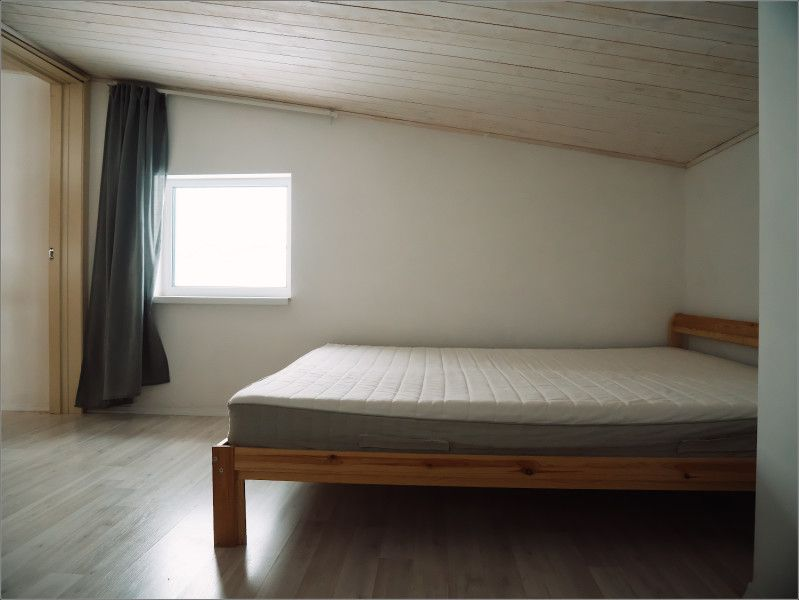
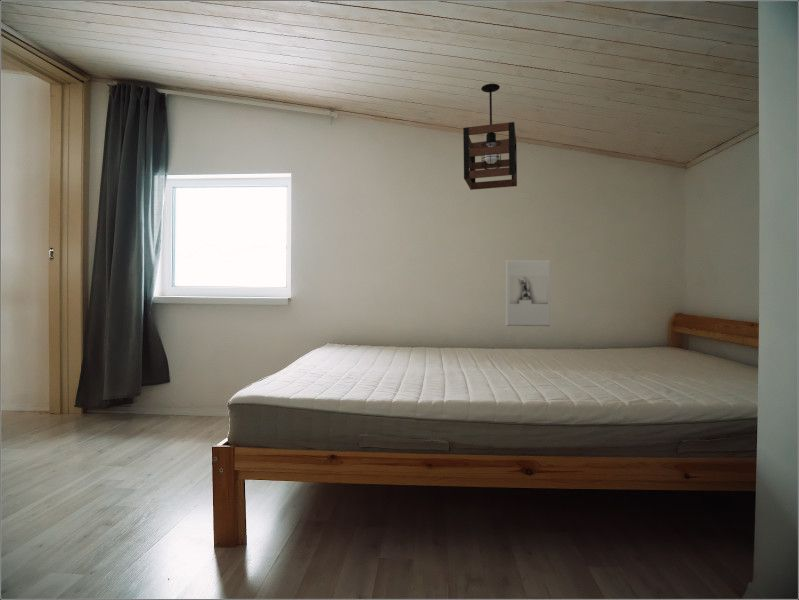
+ pendant light (491, 135)
+ wall sculpture (527, 293)
